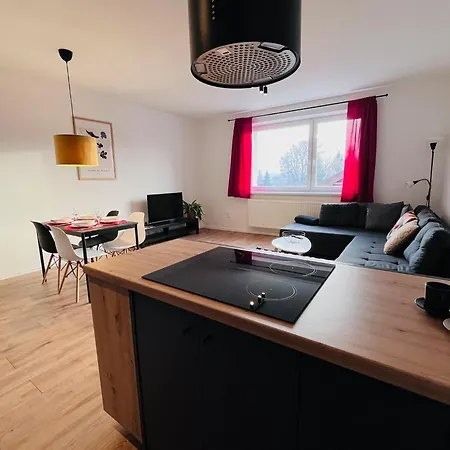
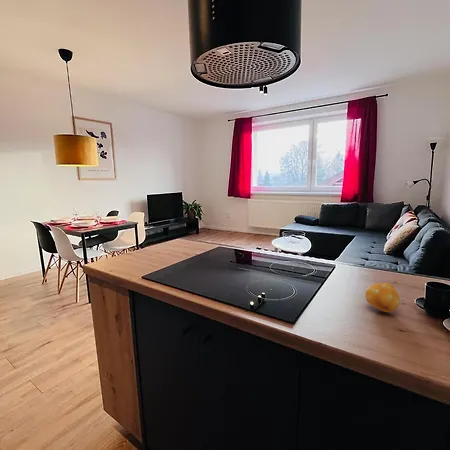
+ fruit (382, 297)
